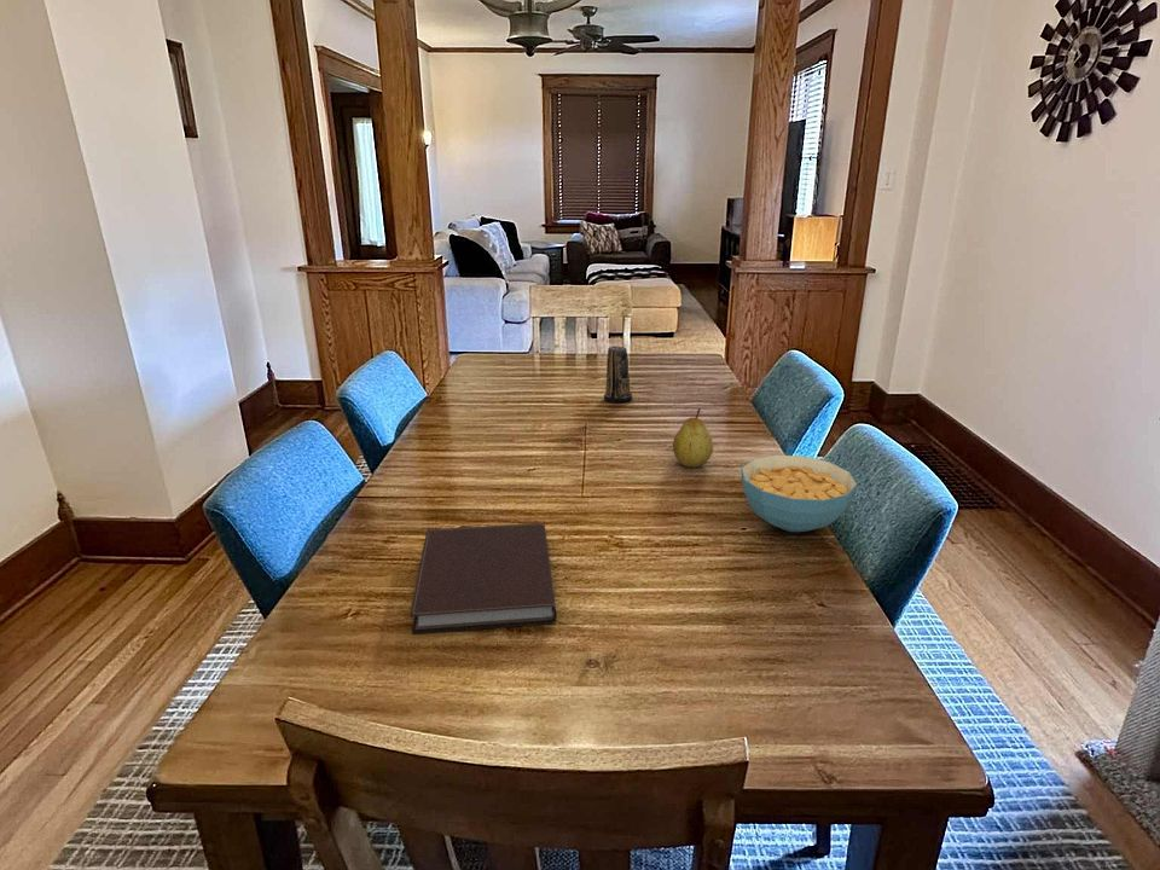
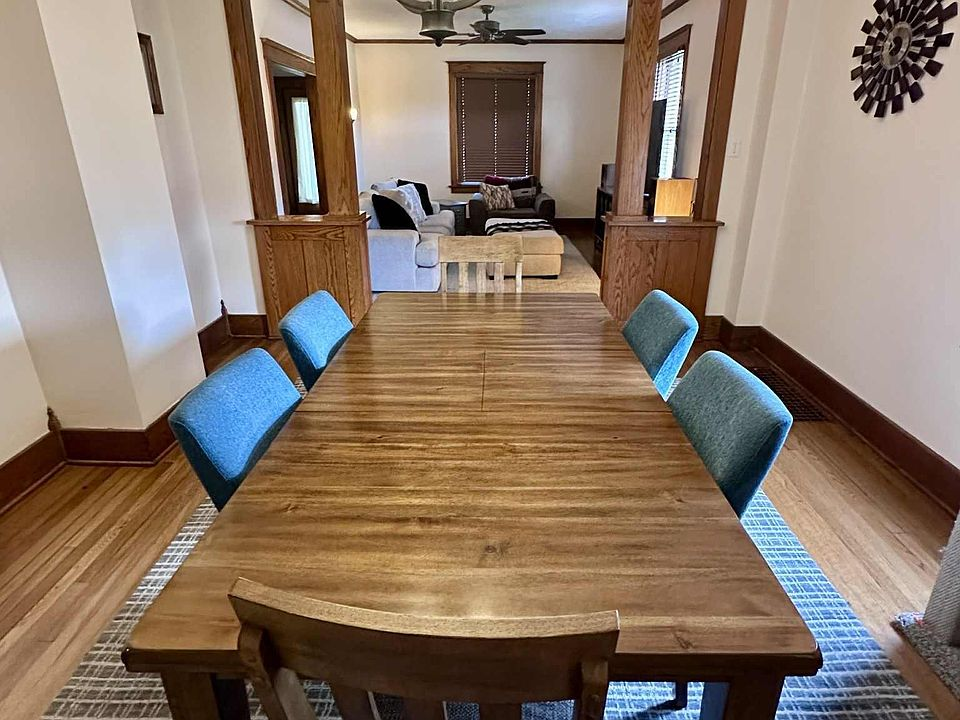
- fruit (692, 437)
- candle (617, 372)
- notebook (485, 572)
- cereal bowl (794, 500)
